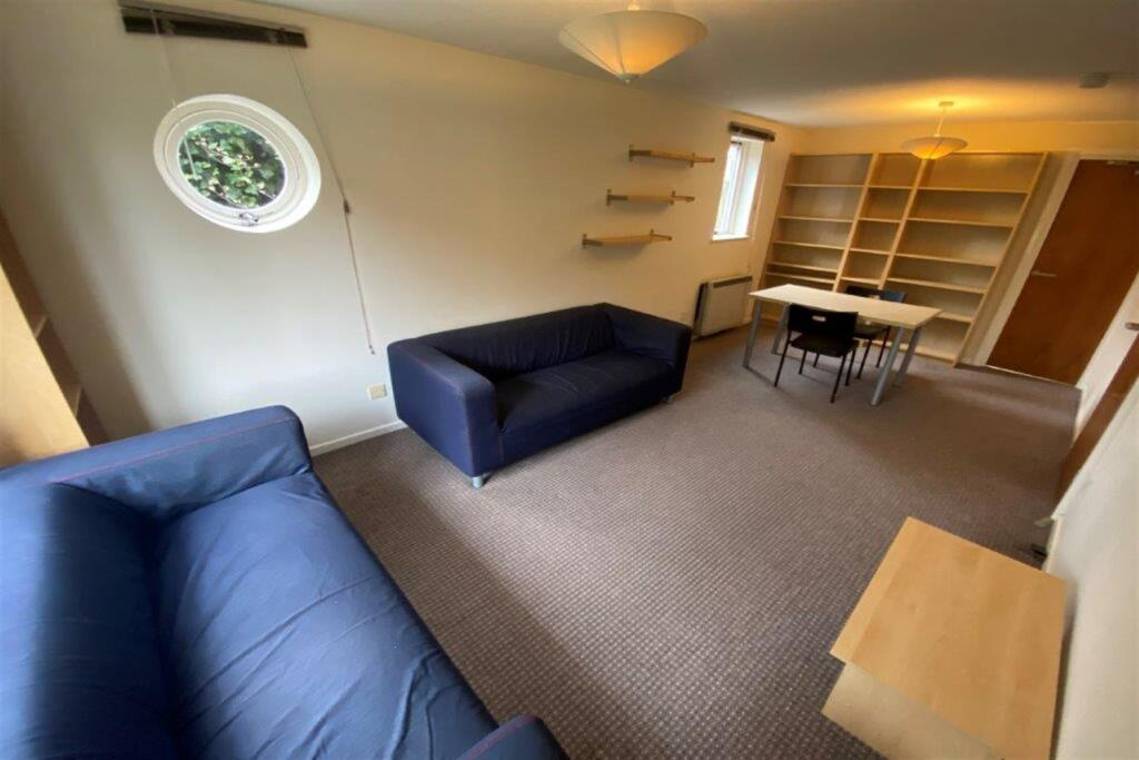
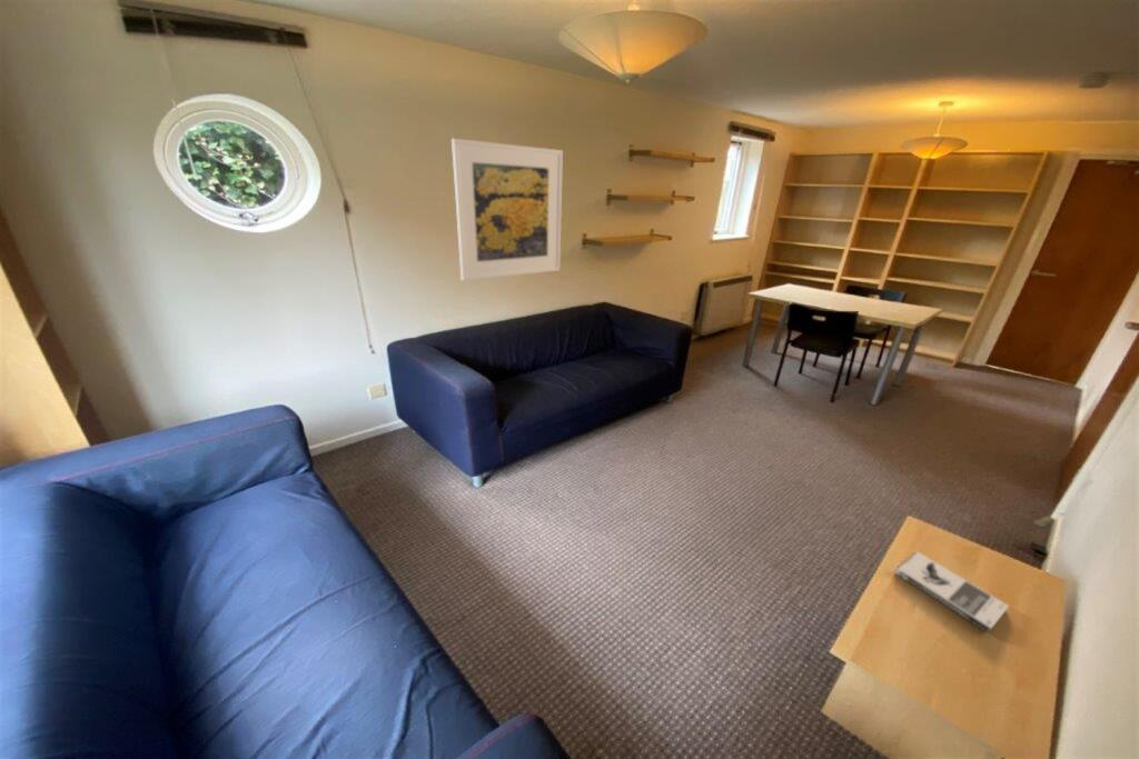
+ book (949, 588)
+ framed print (513, 213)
